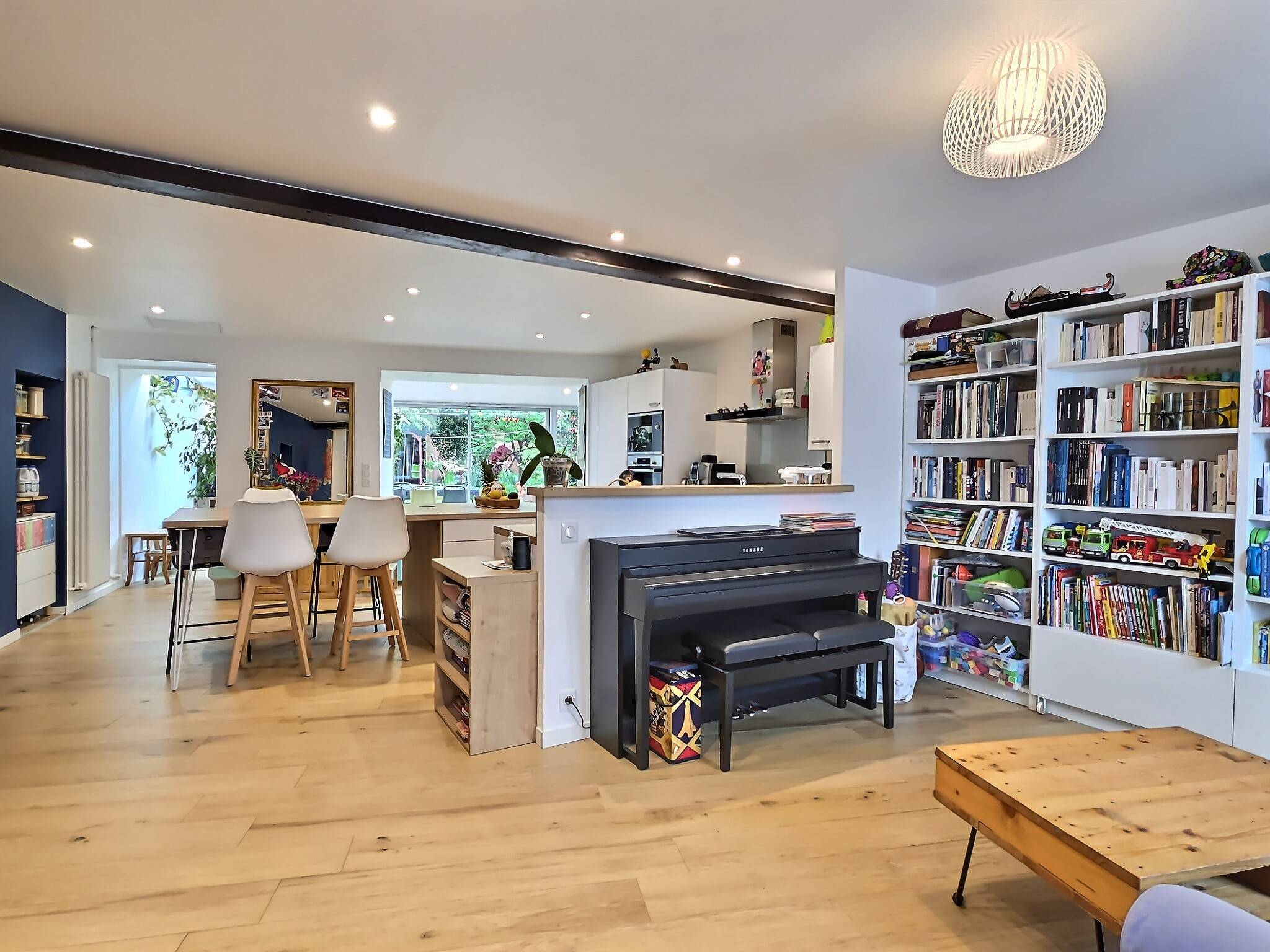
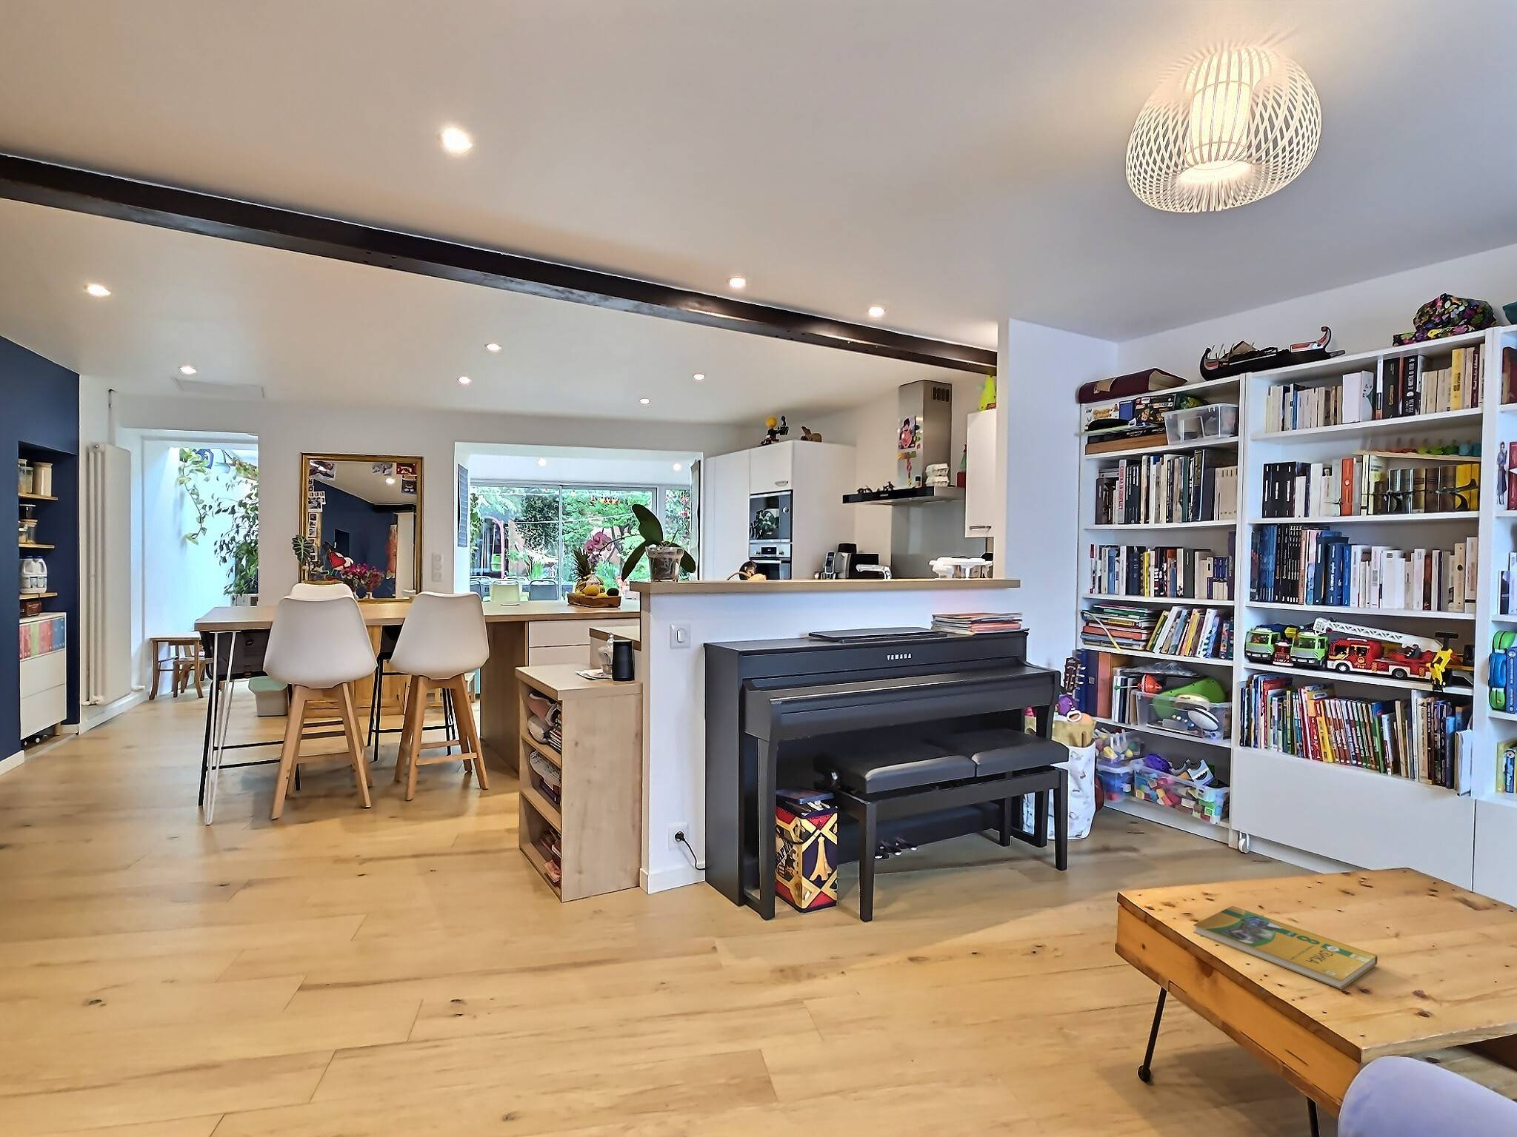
+ booklet (1282, 944)
